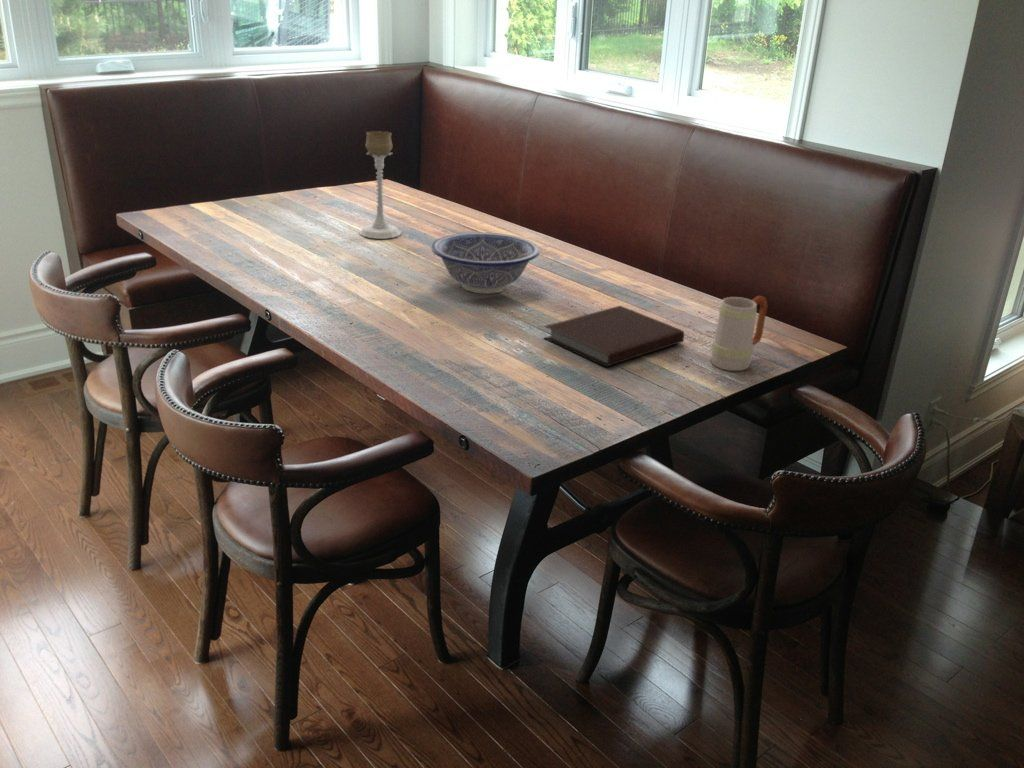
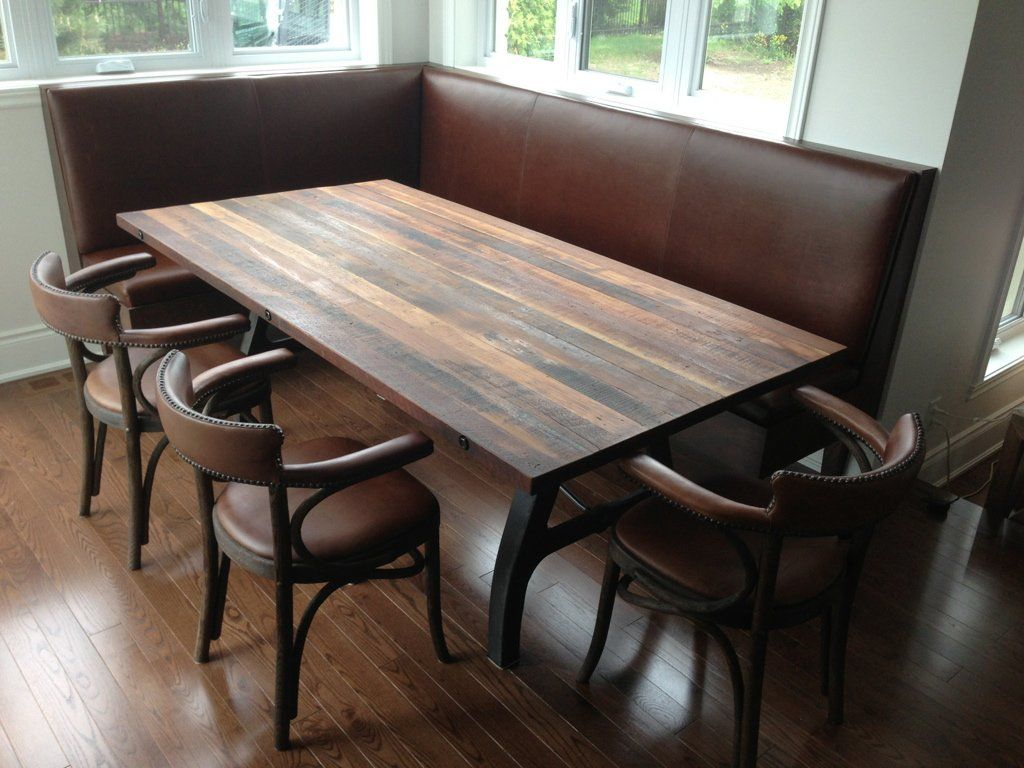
- notebook (614, 334)
- mug (741, 331)
- candle holder (379, 184)
- decorative bowl (485, 266)
